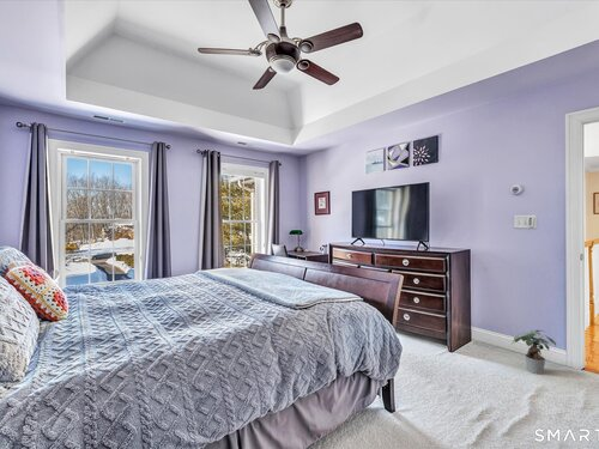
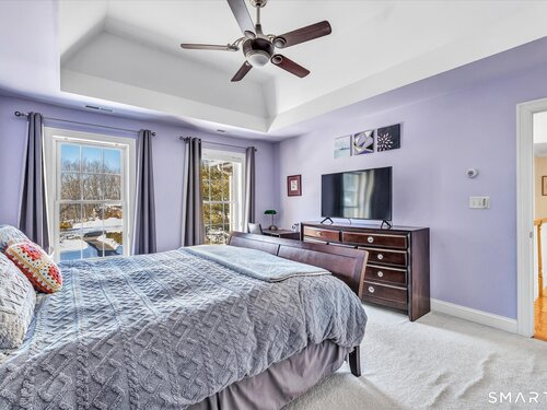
- potted plant (534, 348)
